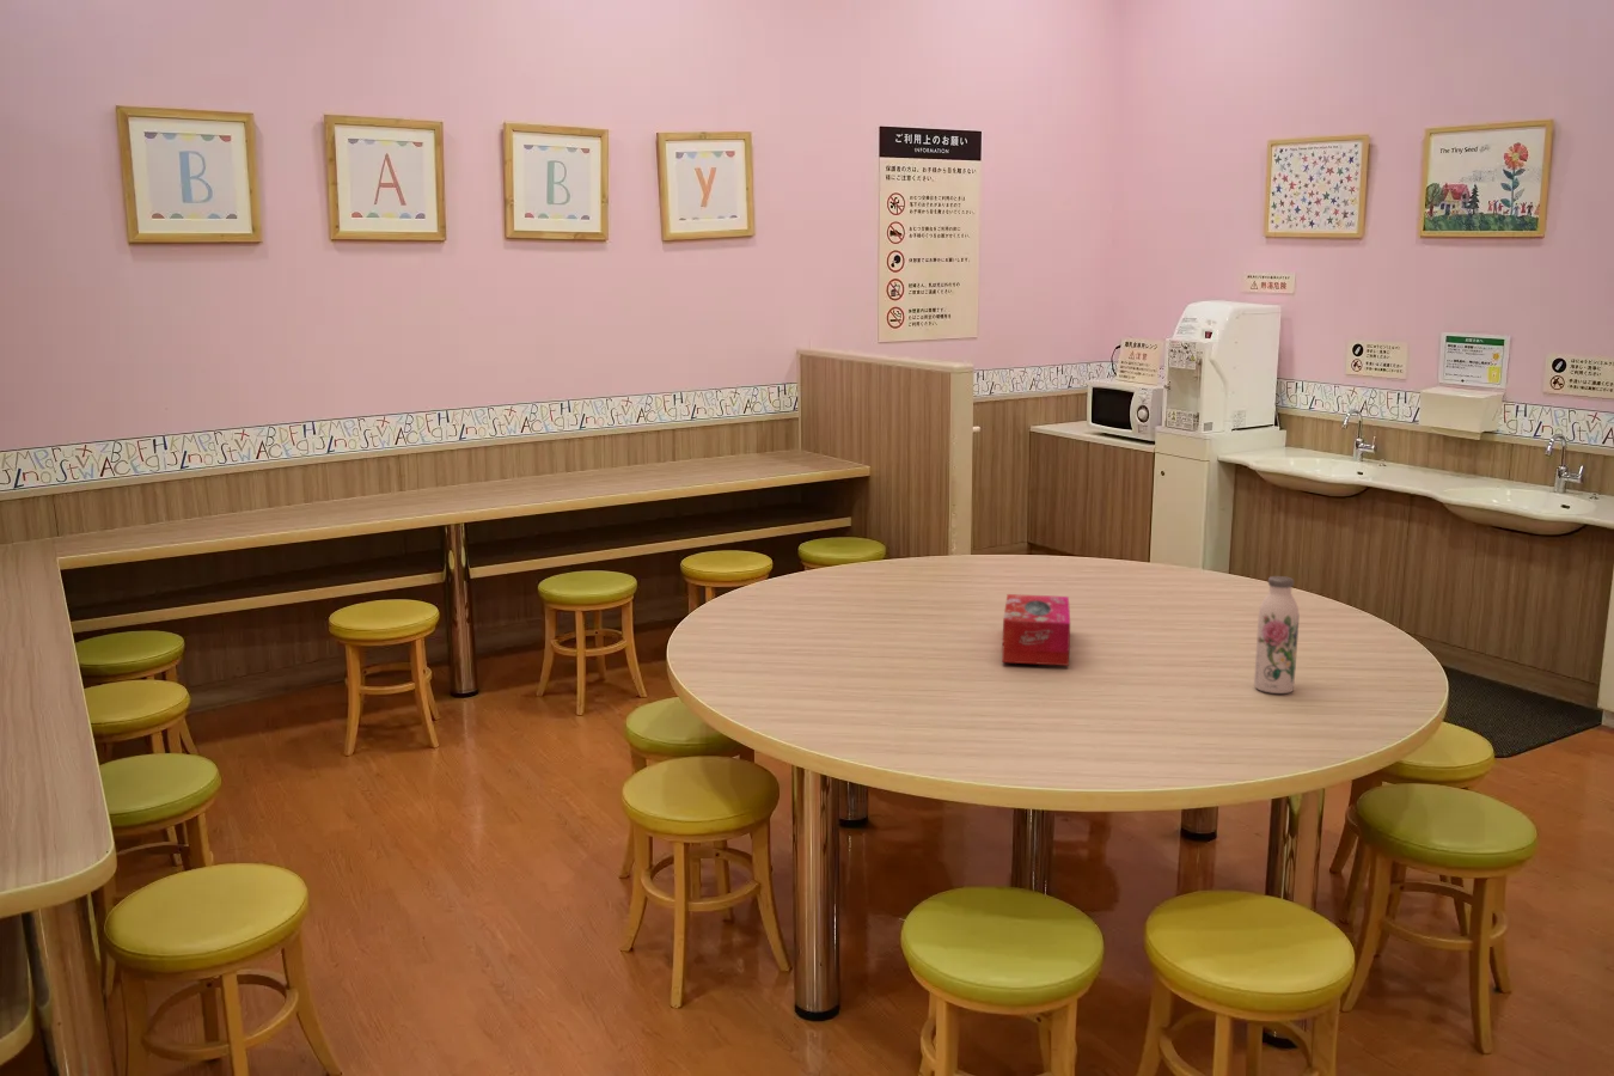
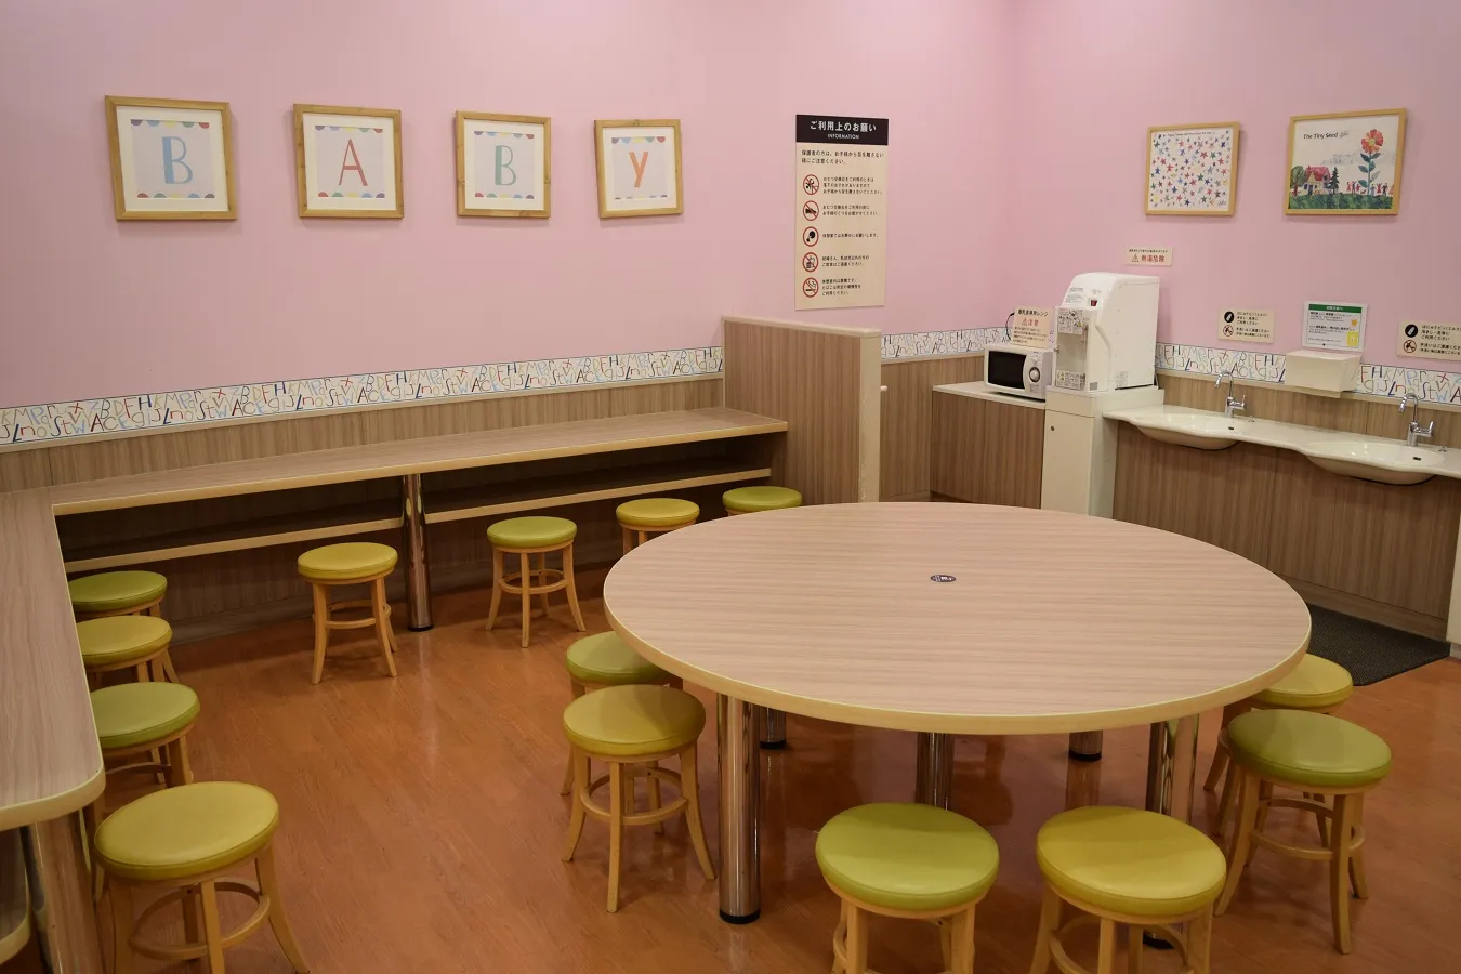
- water bottle (1277, 633)
- tissue box (1036, 628)
